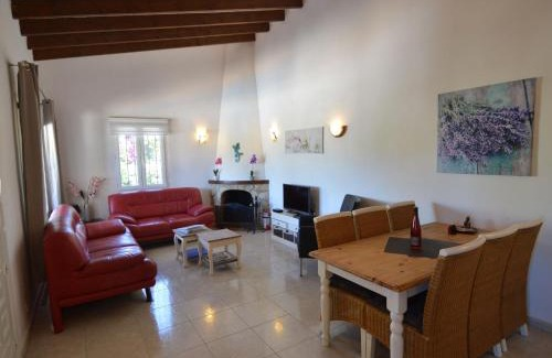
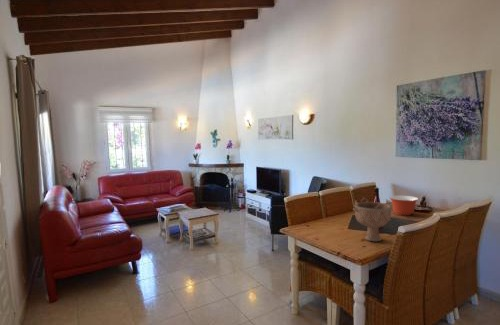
+ mixing bowl (403, 205)
+ decorative bowl (372, 219)
